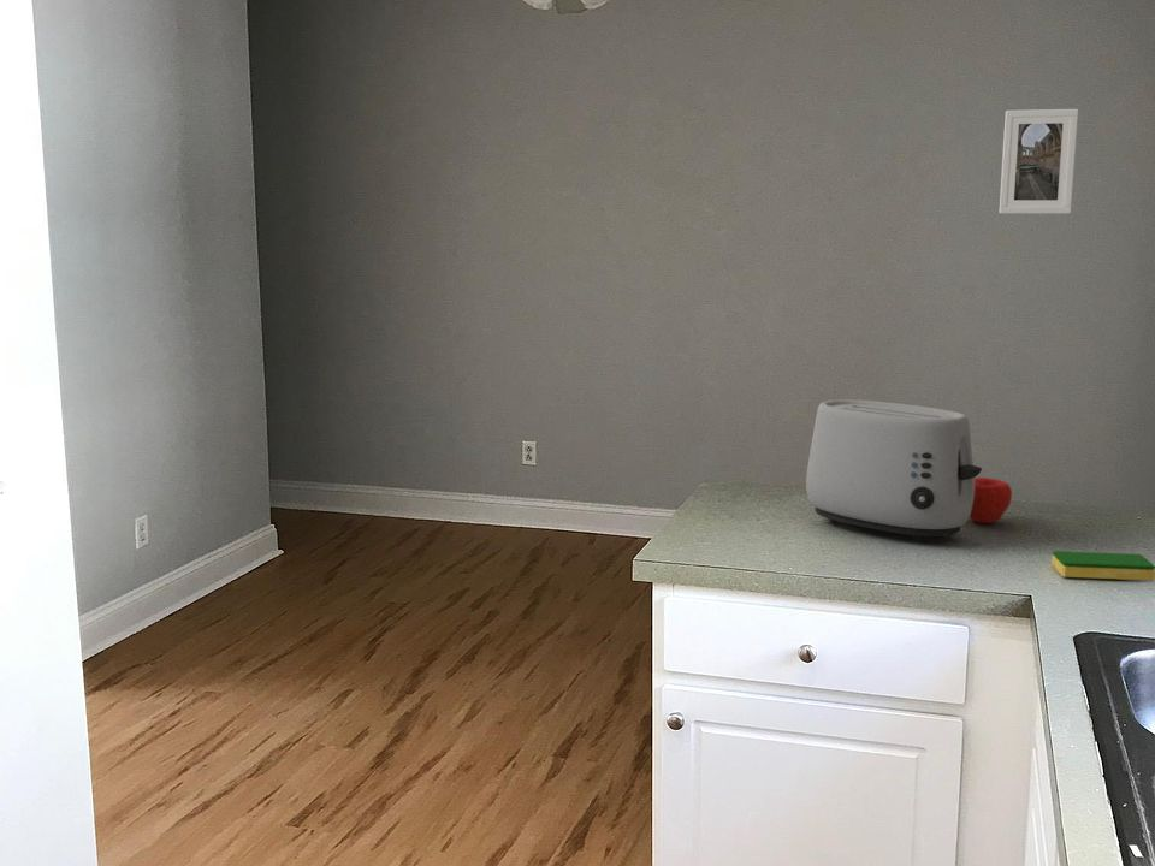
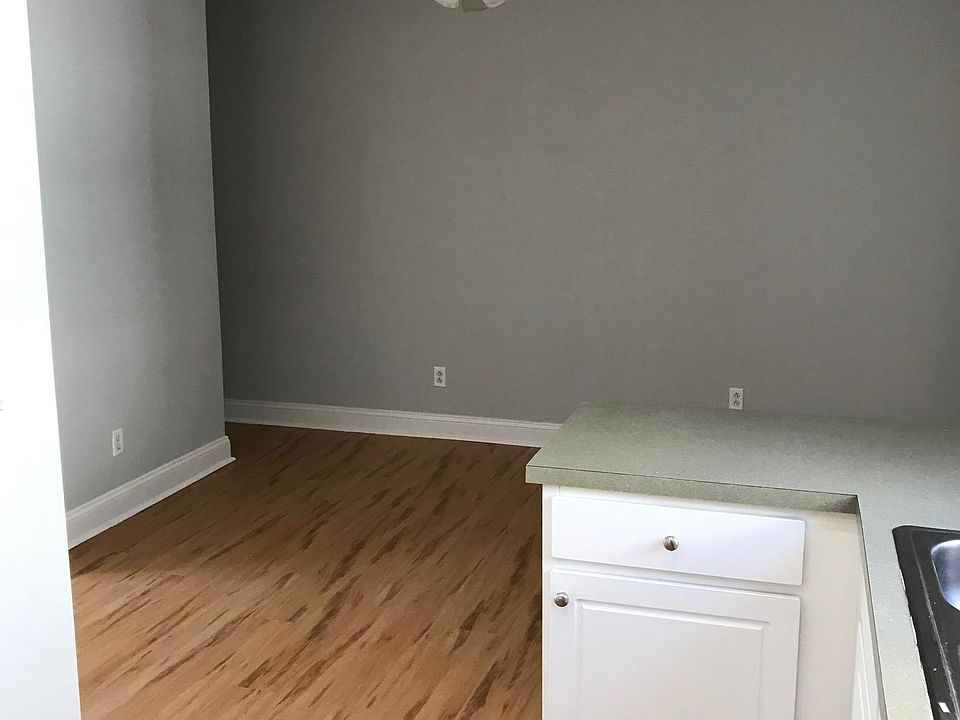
- apple (985, 500)
- dish sponge (1102, 565)
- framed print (1037, 161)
- toaster (888, 469)
